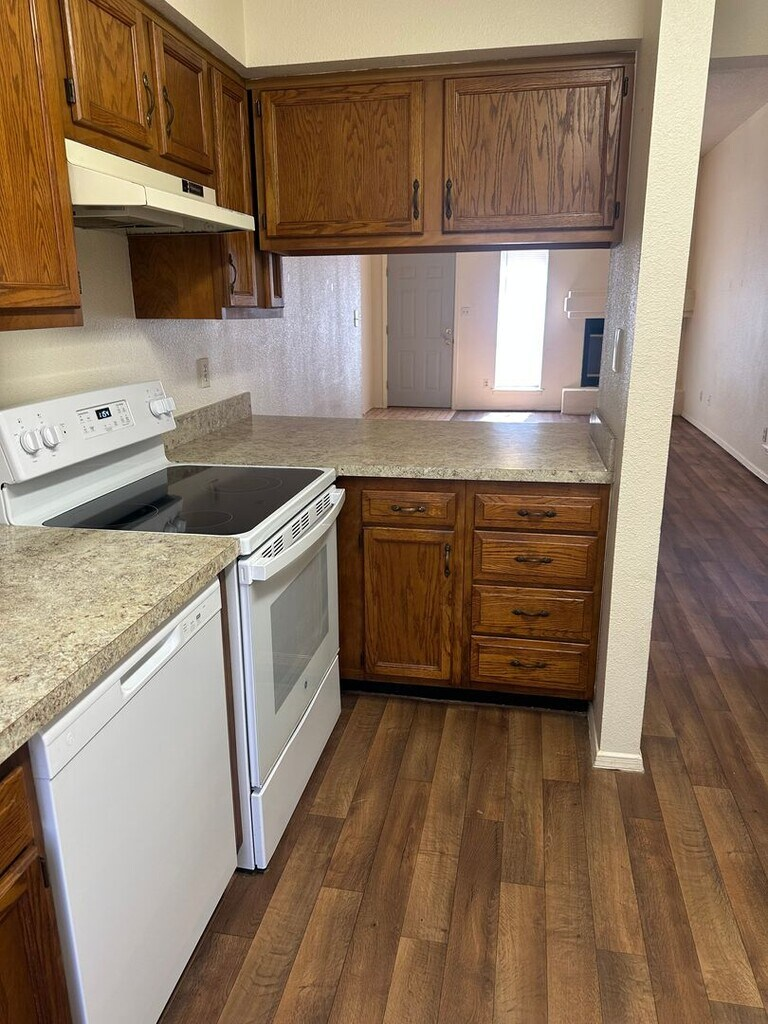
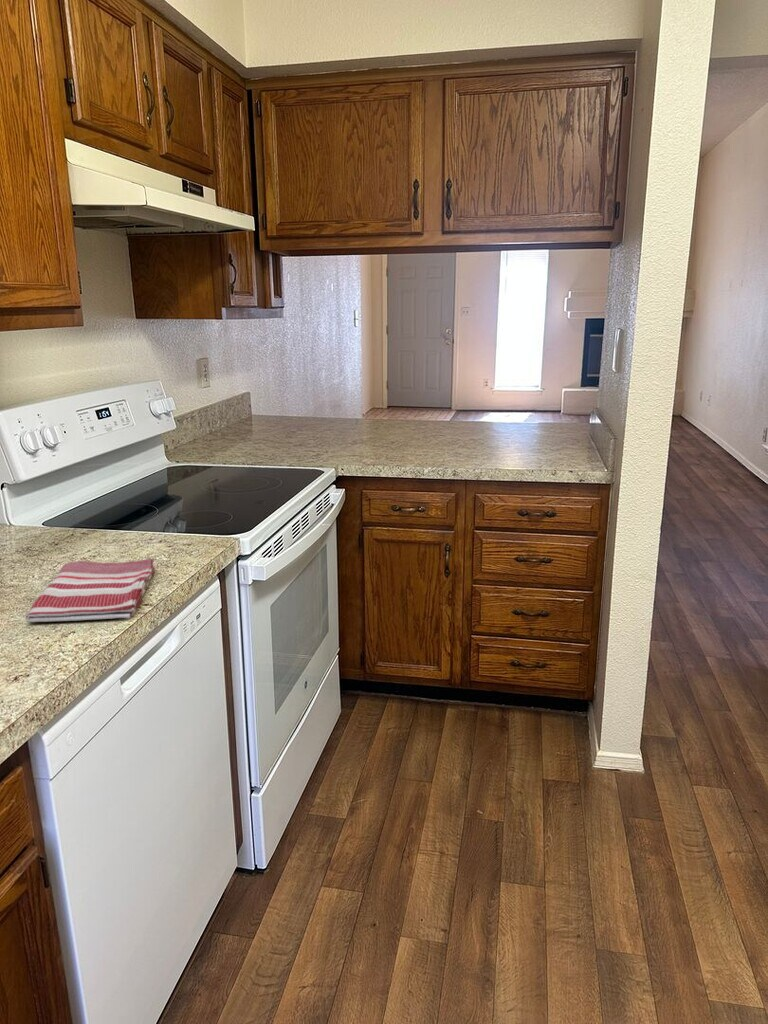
+ dish towel (95, 587)
